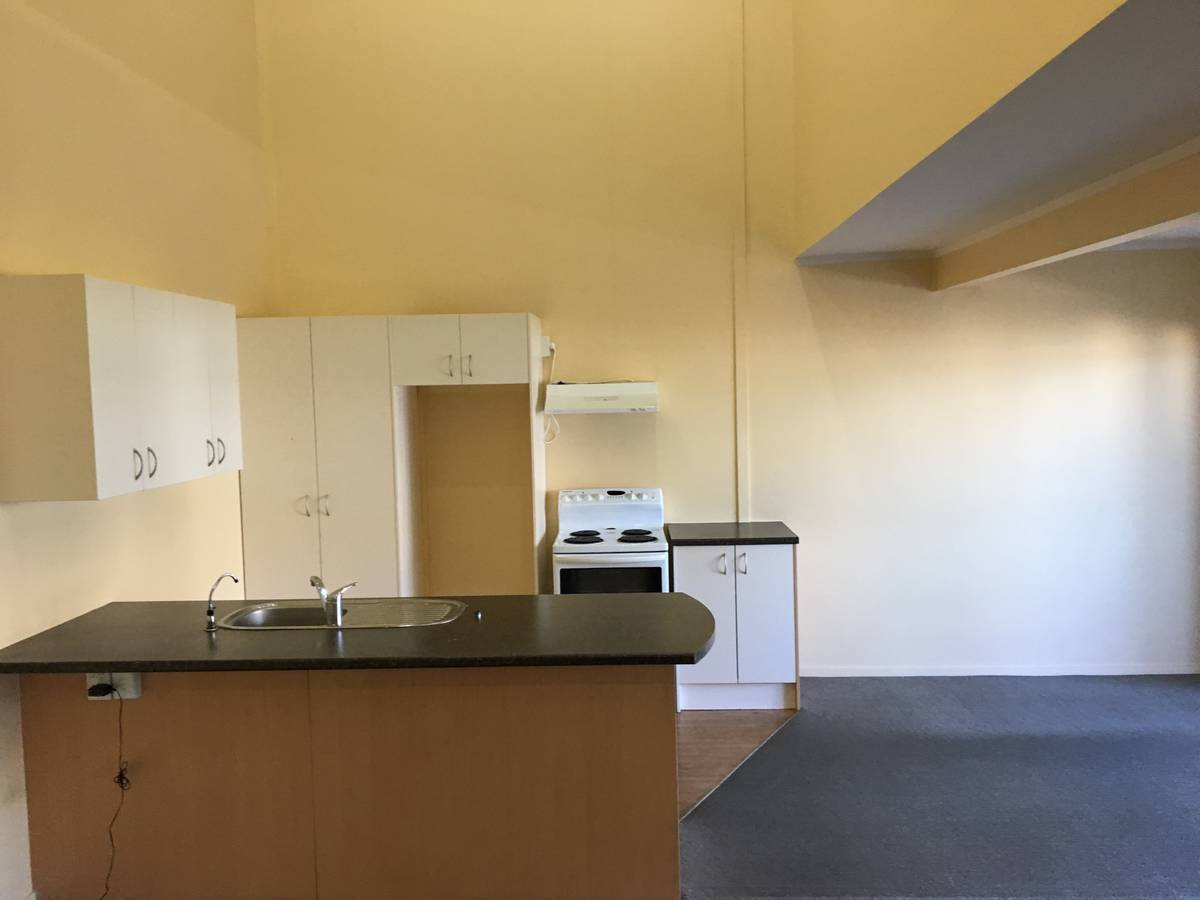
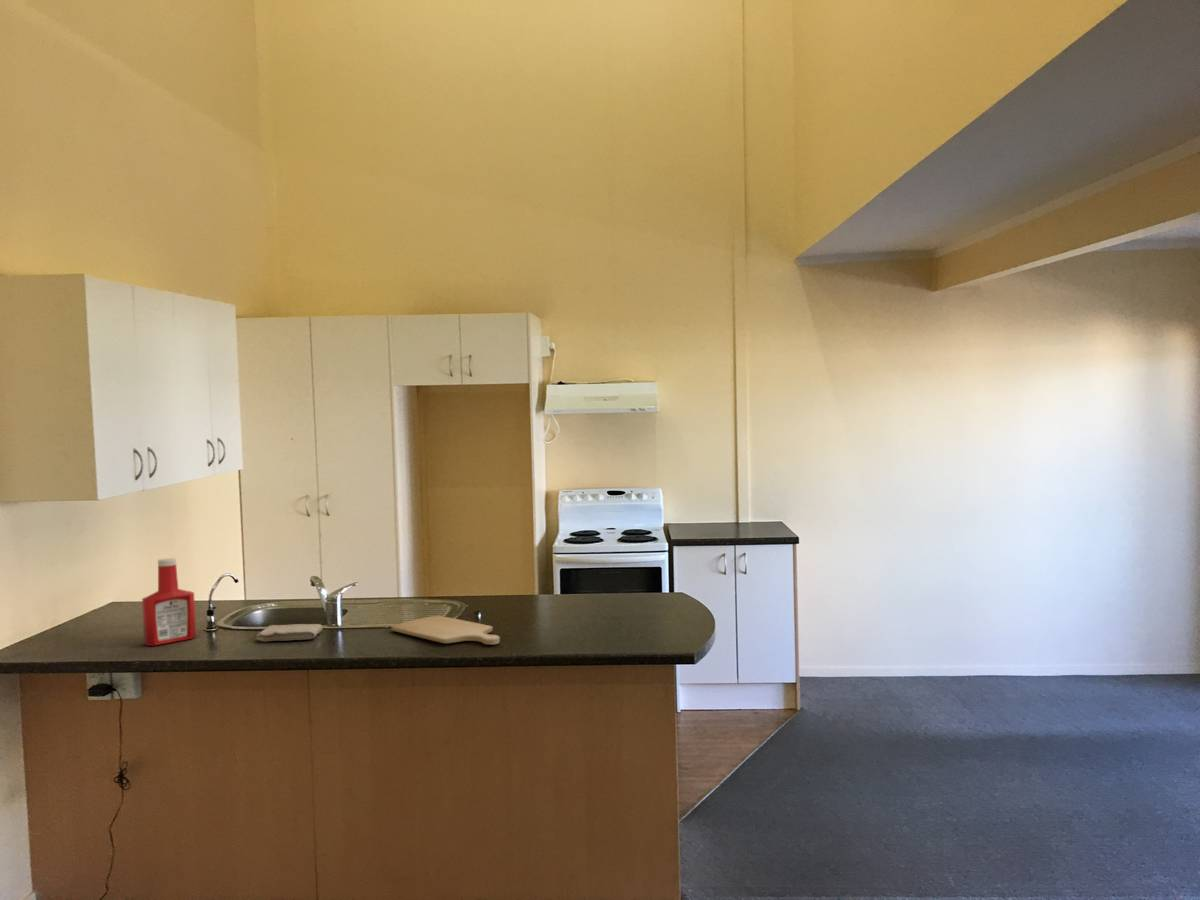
+ soap bottle (168, 600)
+ chopping board (453, 631)
+ washcloth (290, 631)
